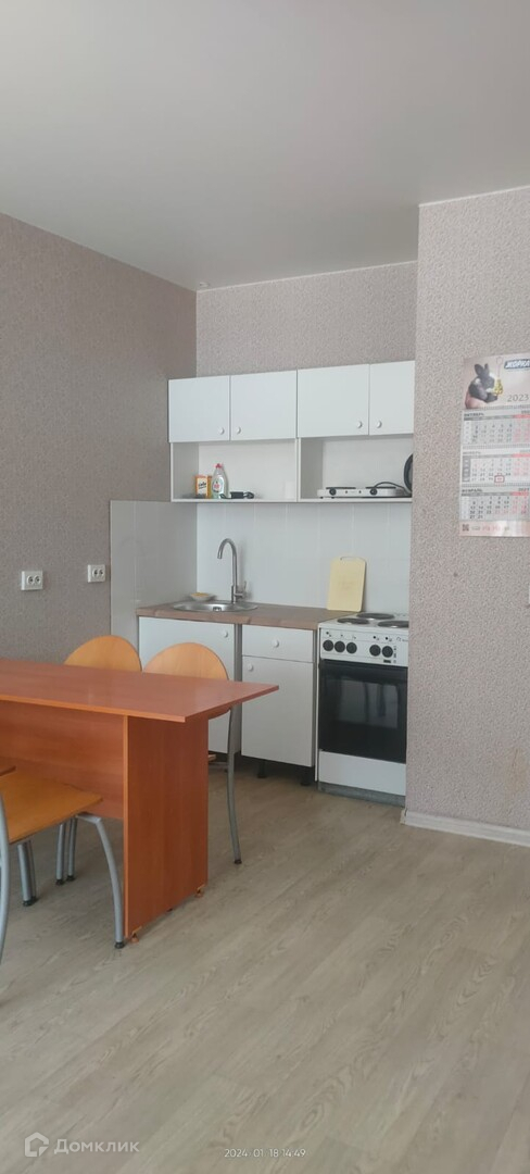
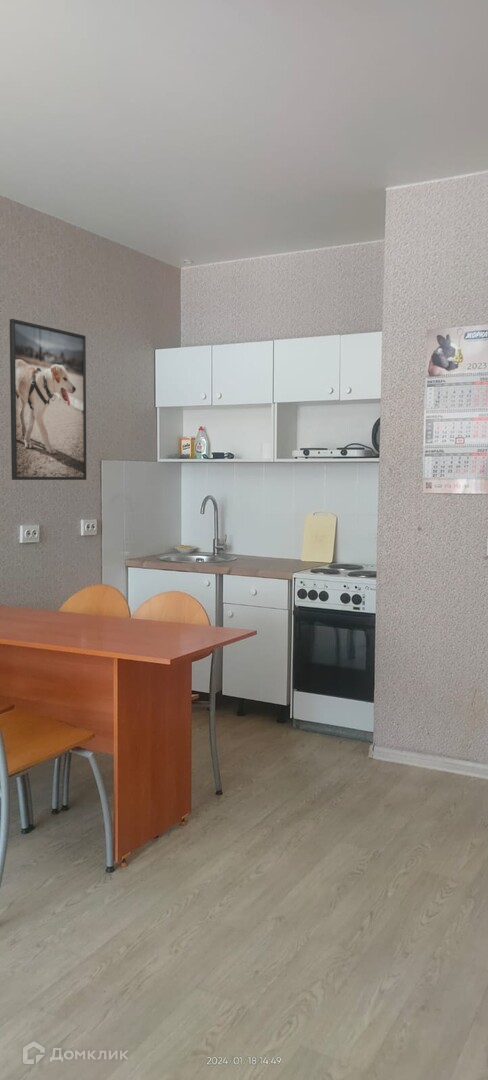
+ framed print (50, 404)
